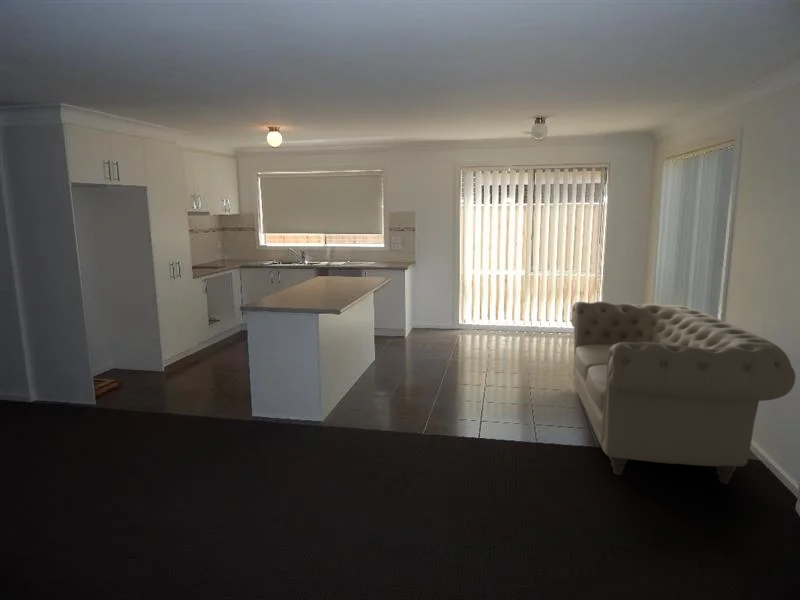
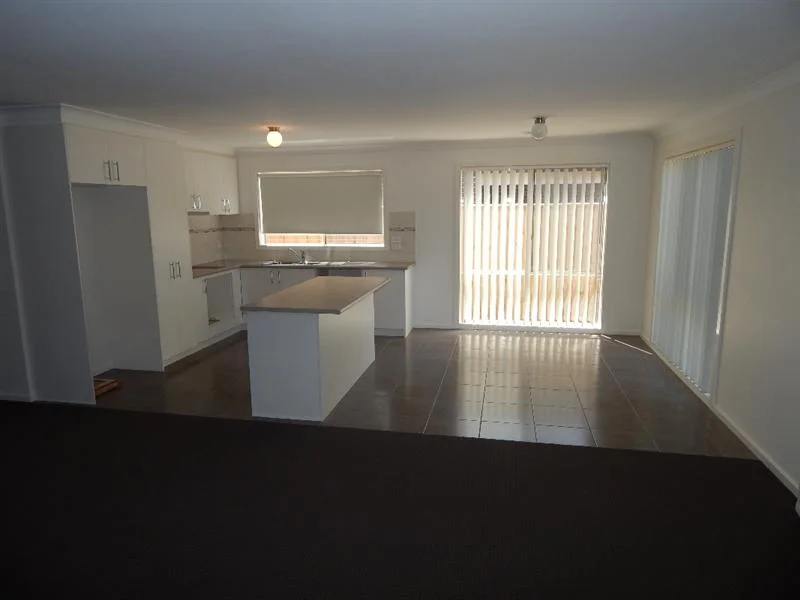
- sofa (660, 376)
